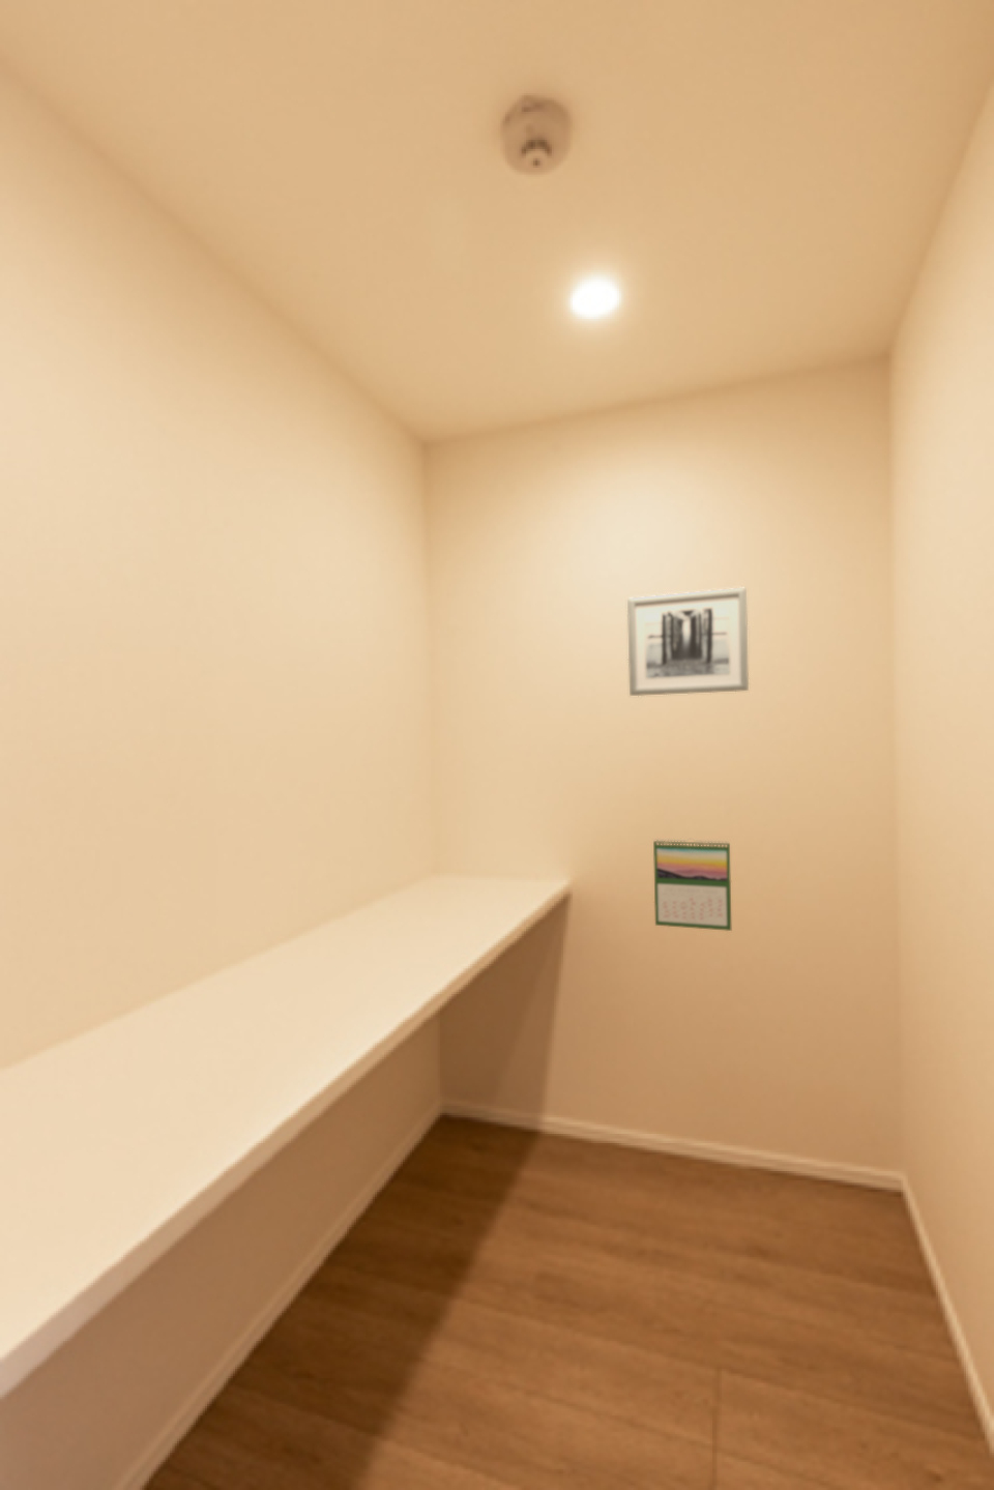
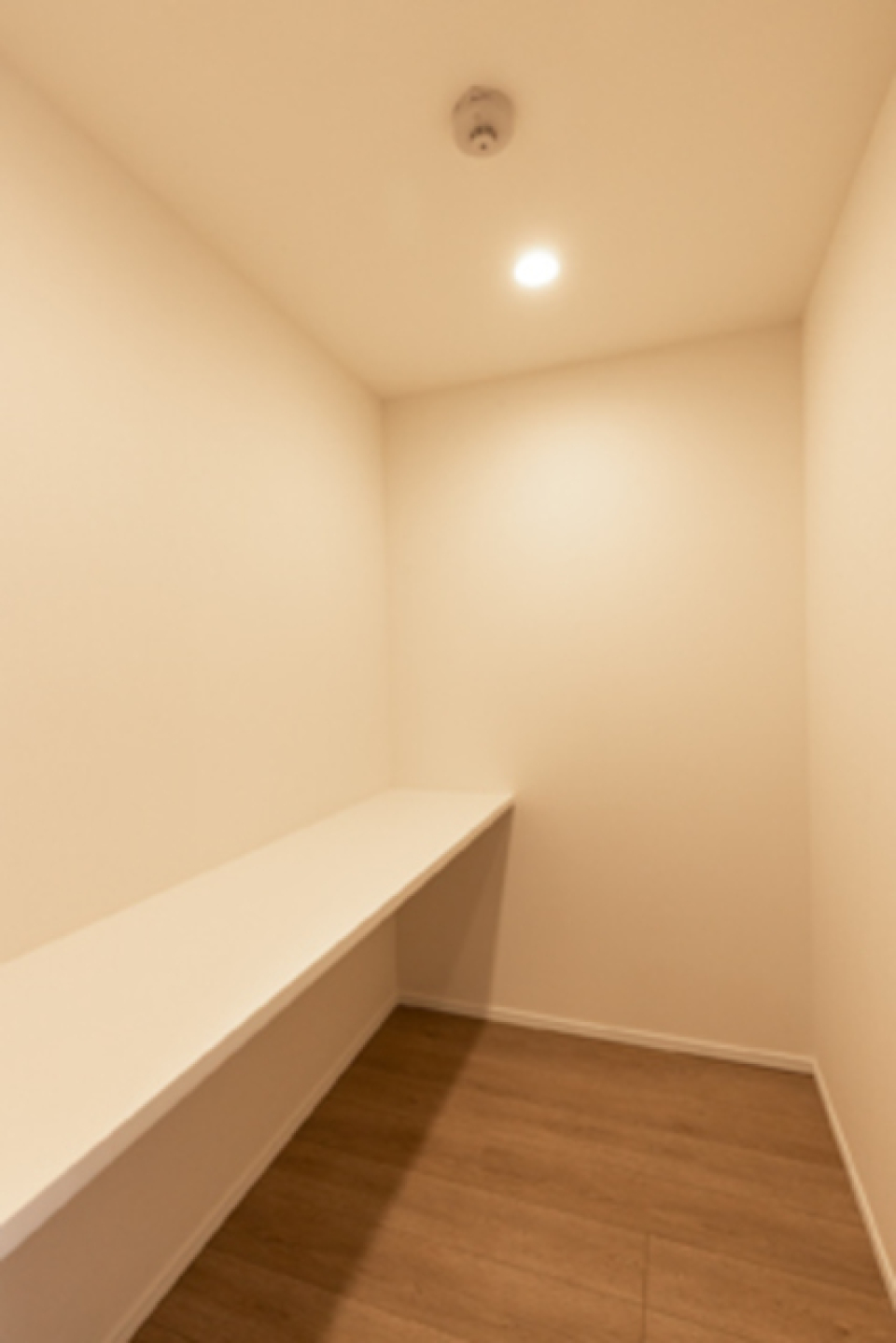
- calendar (691, 882)
- wall art (687, 643)
